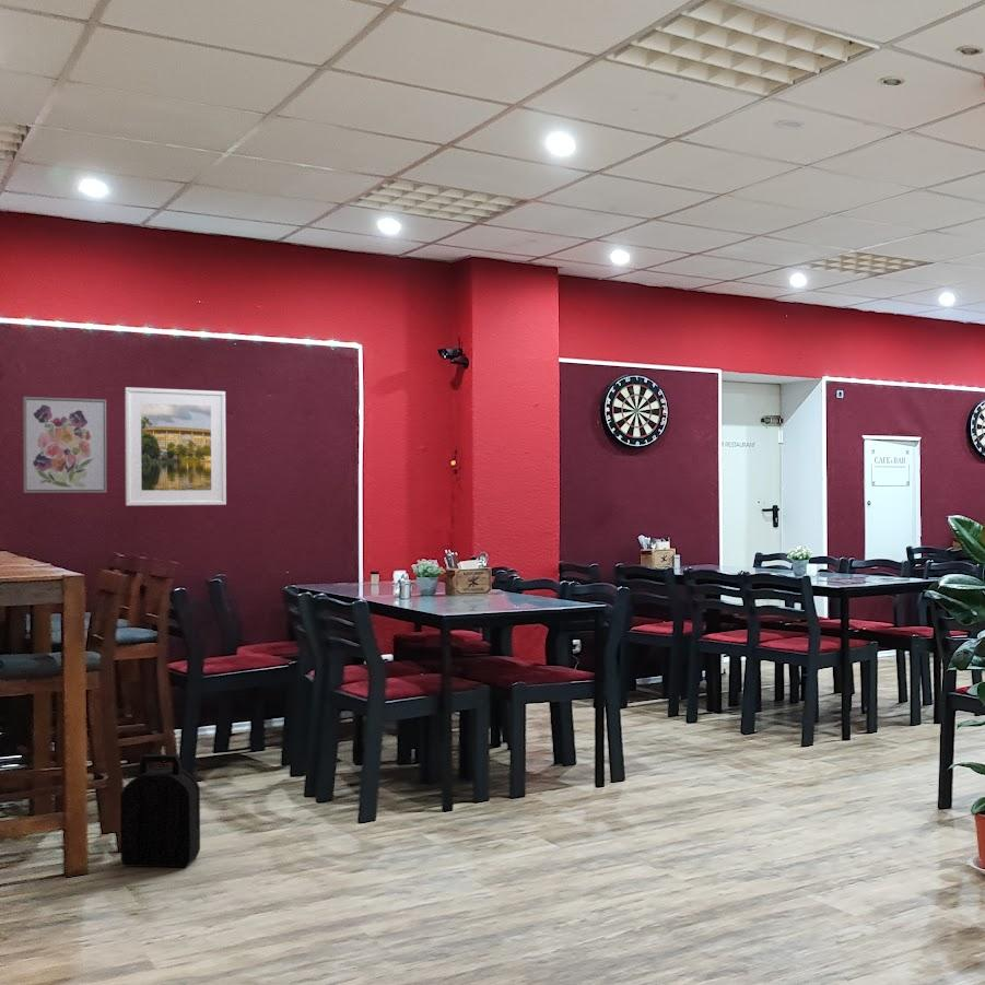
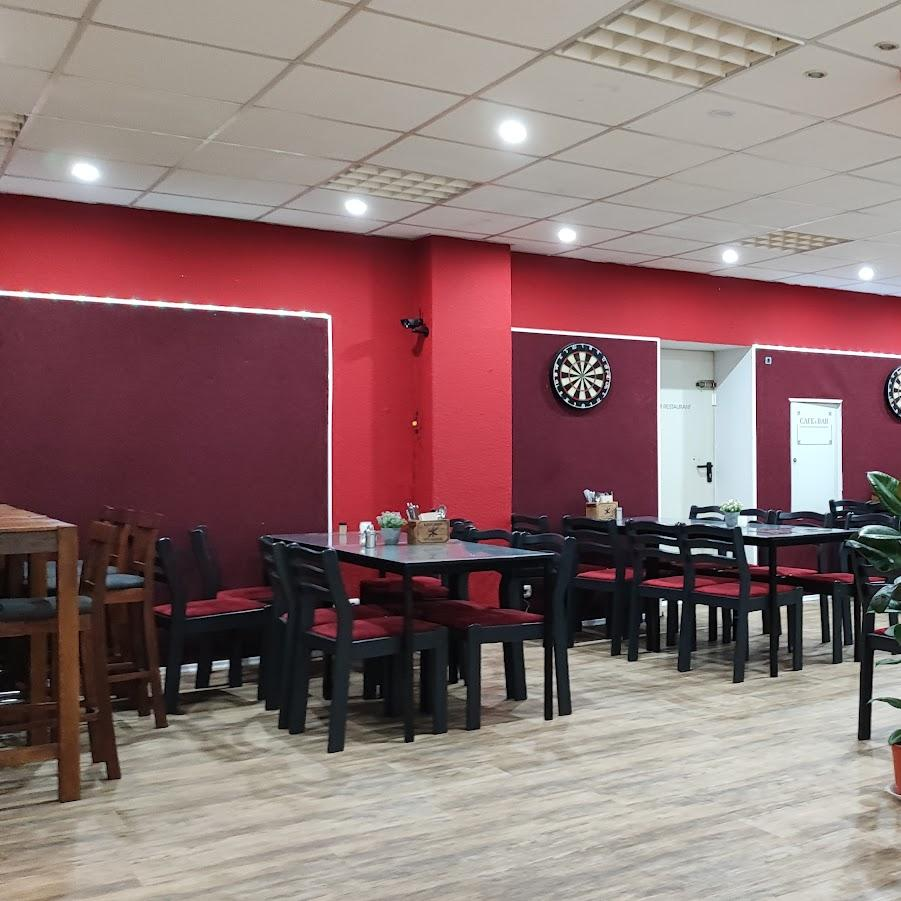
- wall art (65, 445)
- backpack (160, 809)
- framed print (176, 447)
